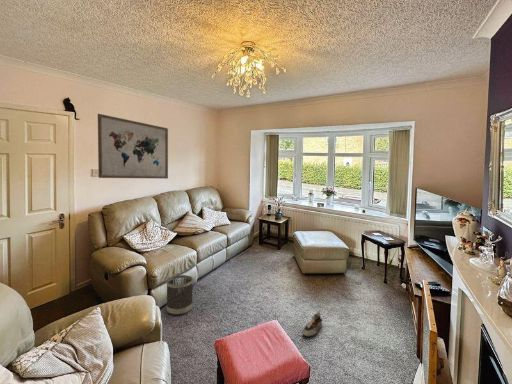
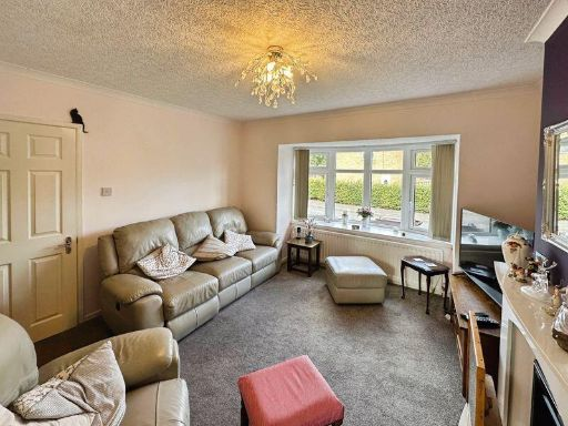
- wastebasket (179, 294)
- wall art (137, 150)
- shoe (312, 323)
